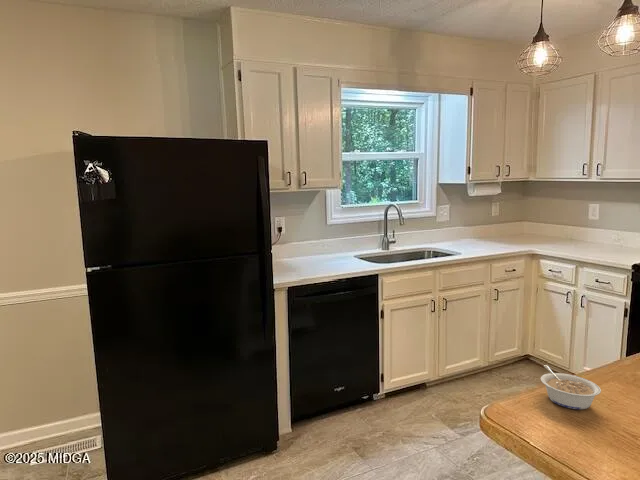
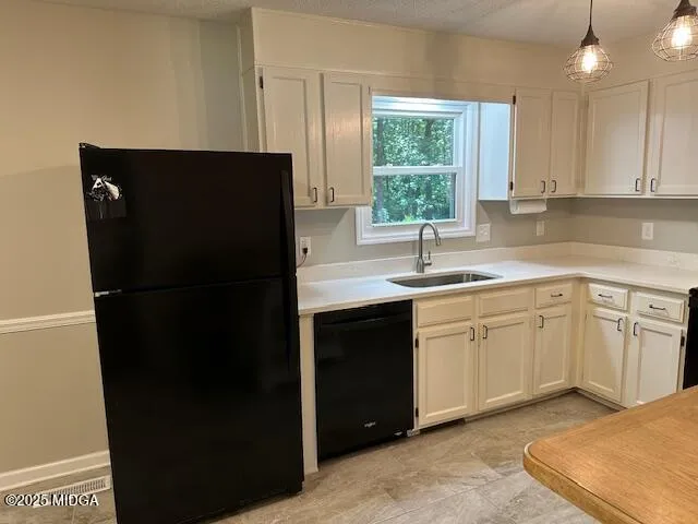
- legume (567, 389)
